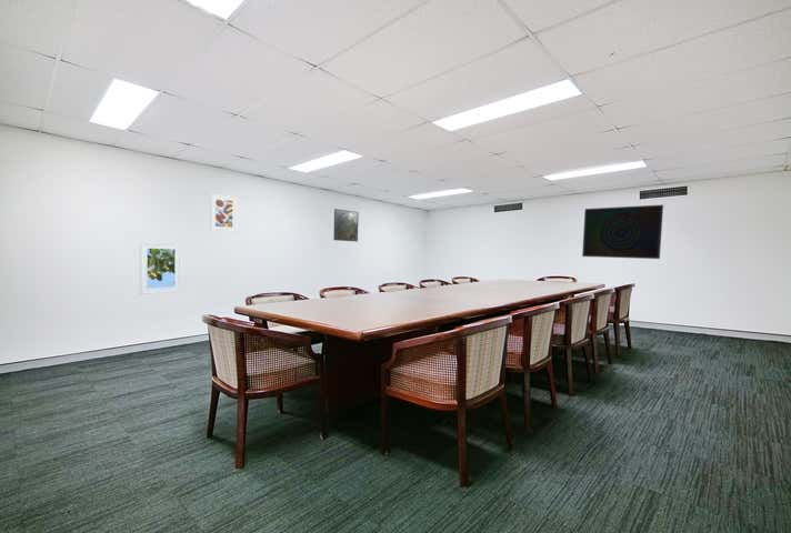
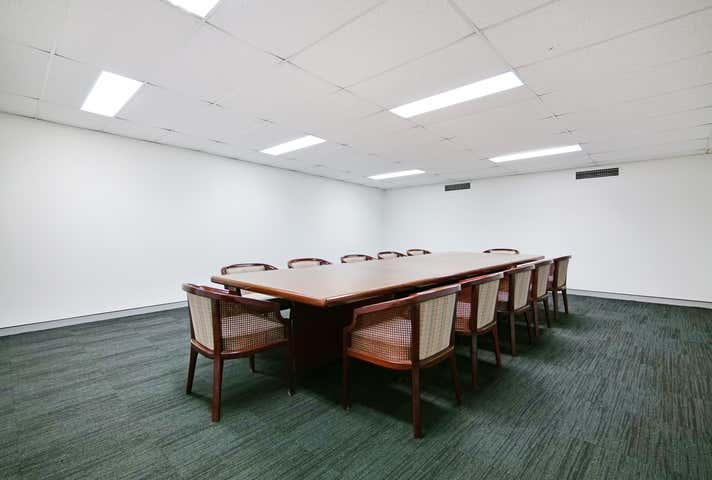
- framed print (223, 213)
- television (620, 232)
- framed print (346, 225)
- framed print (161, 268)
